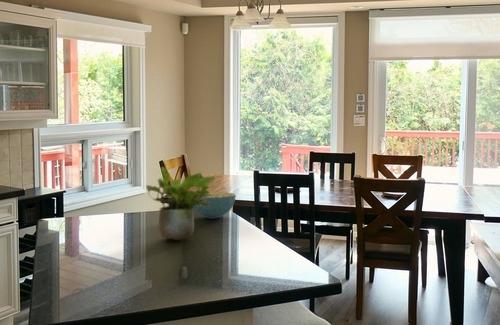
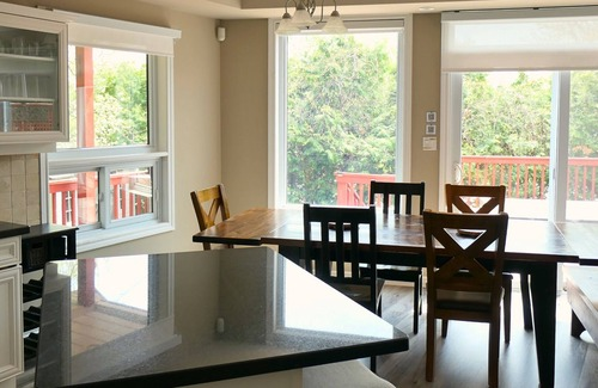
- potted plant (181, 203)
- cereal bowl (212, 205)
